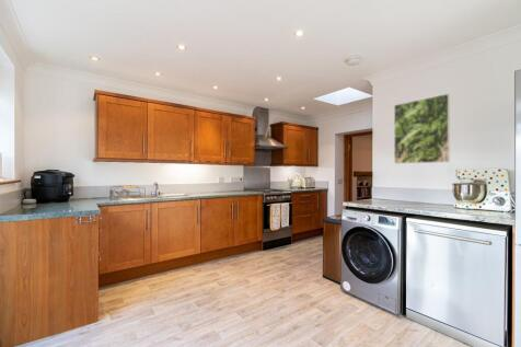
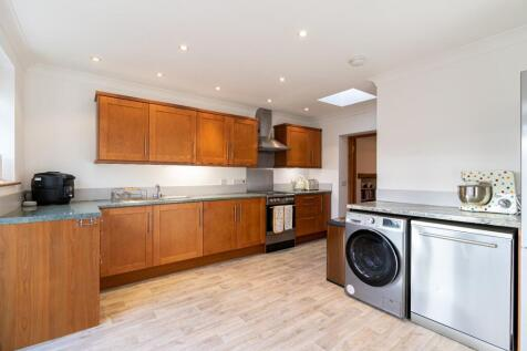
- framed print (419, 131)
